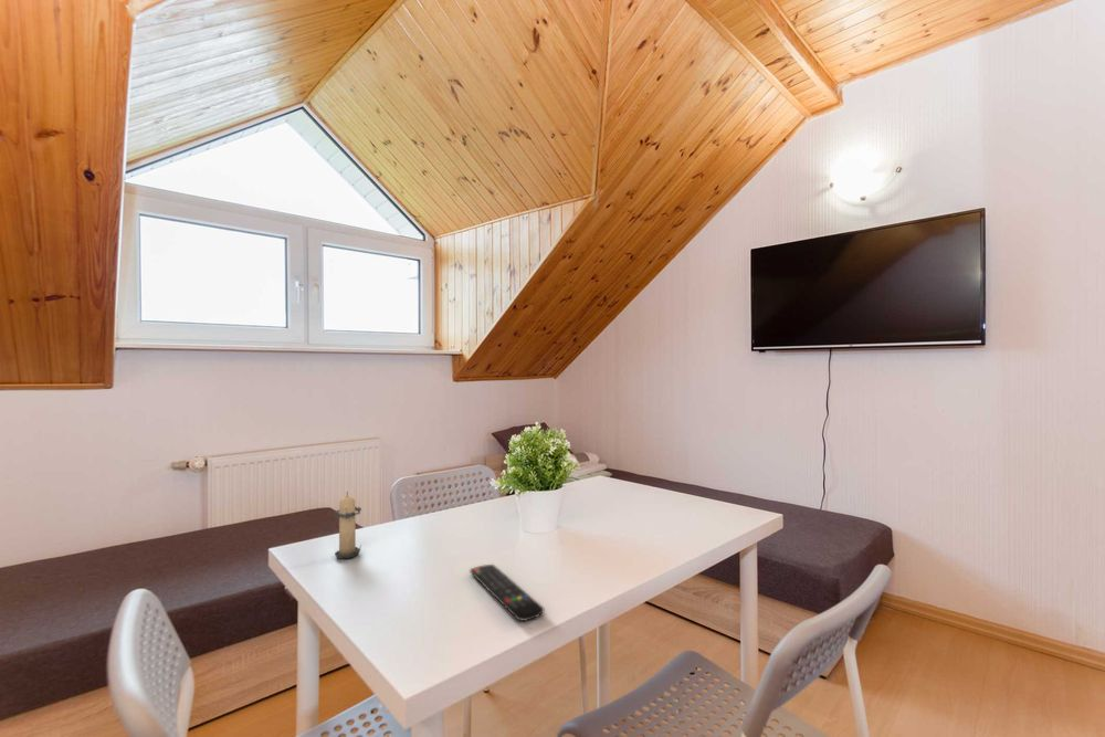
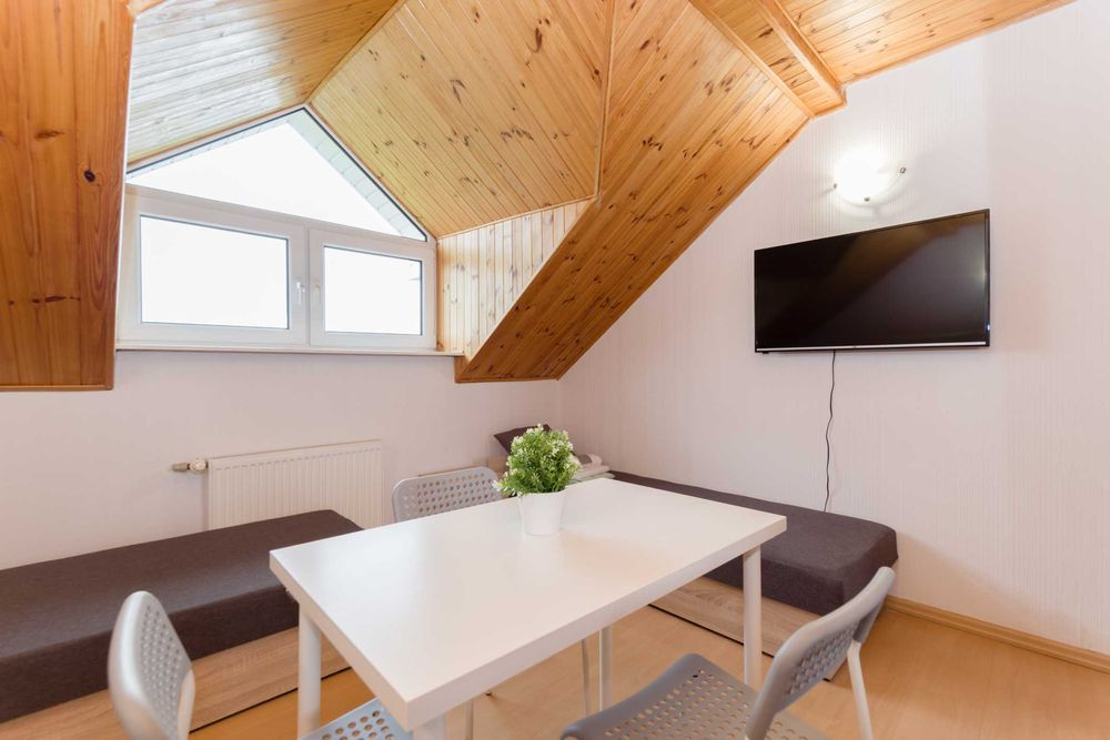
- candle (347, 523)
- remote control (503, 589)
